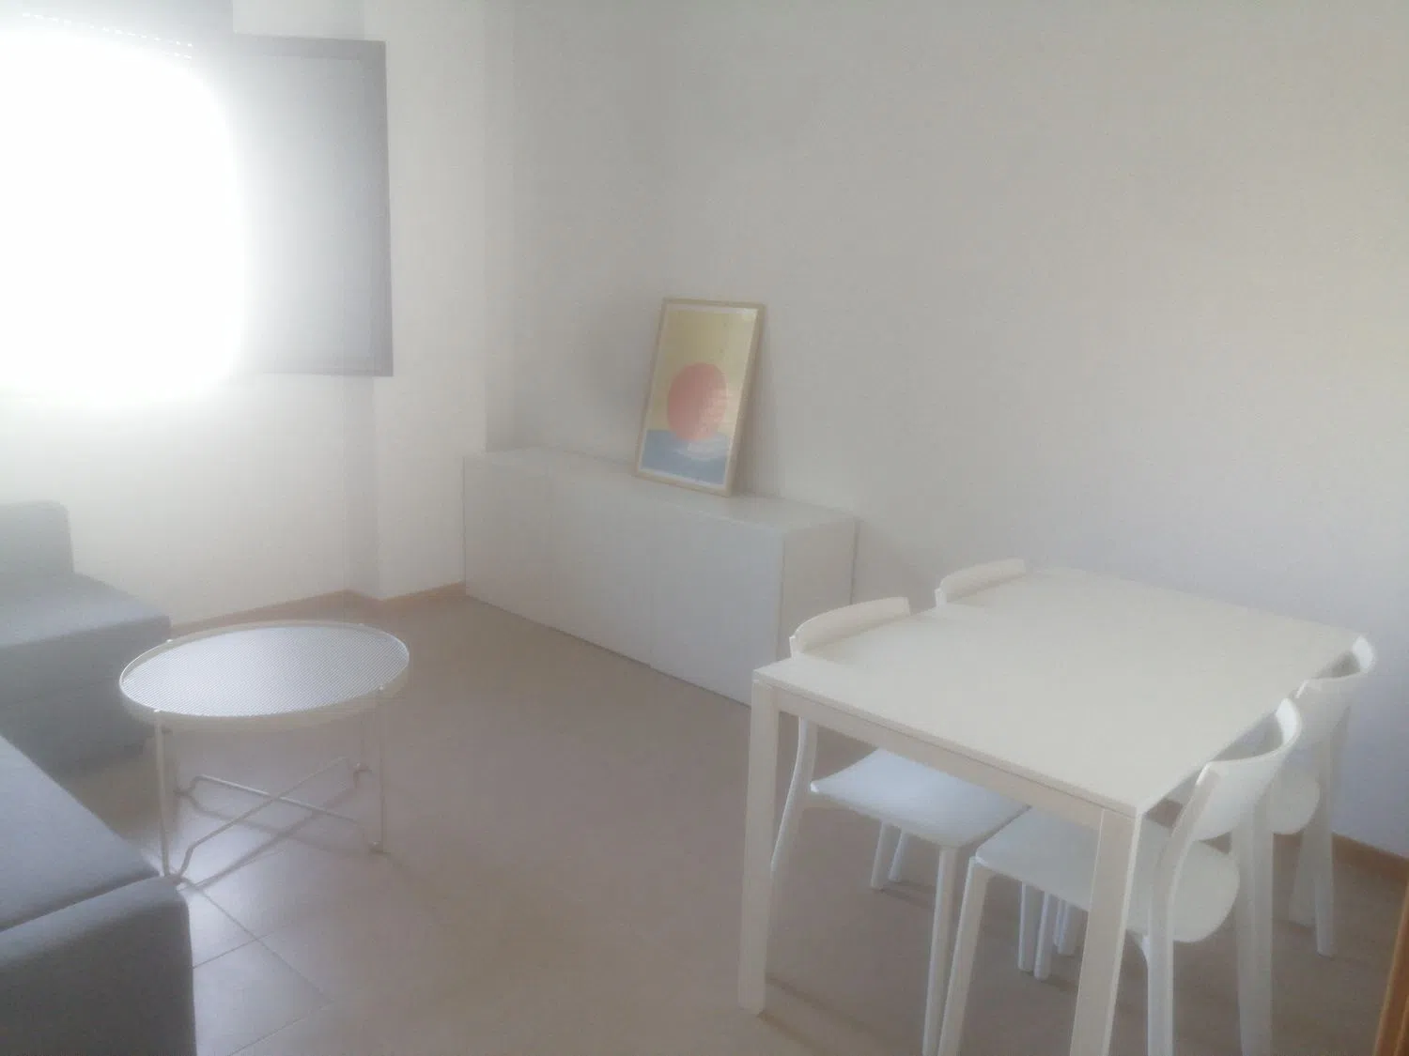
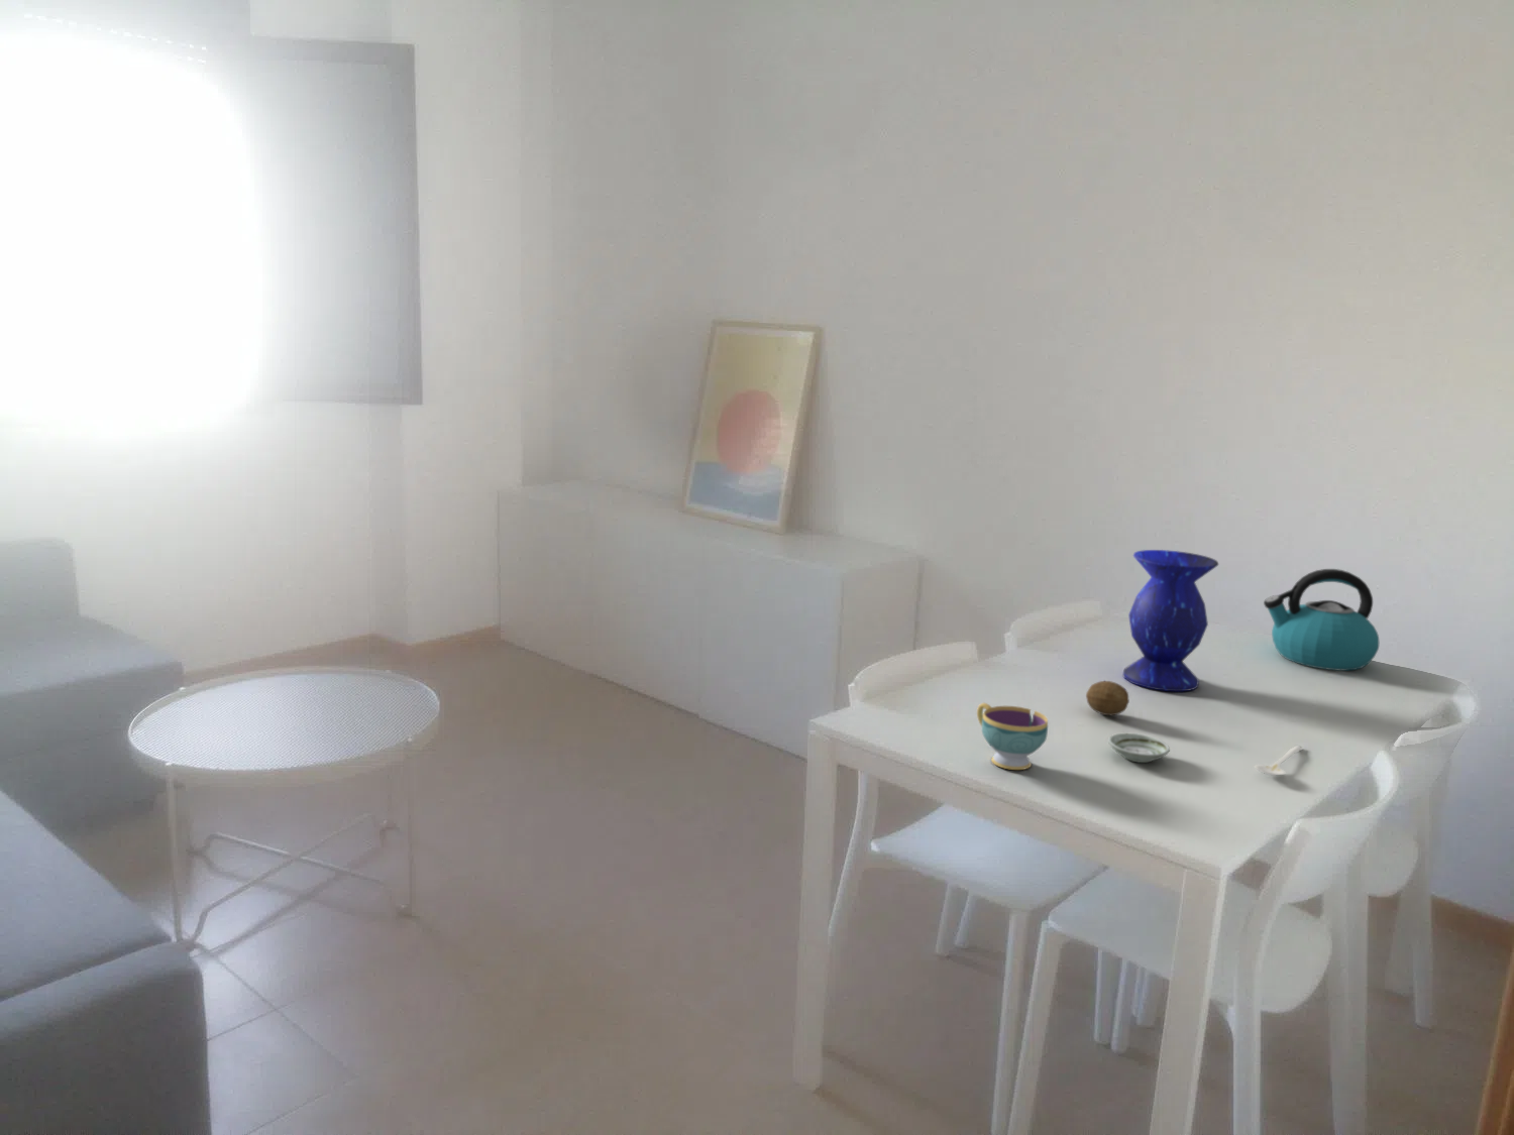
+ saucer (1137, 750)
+ teacup (1011, 737)
+ stirrer (1283, 758)
+ kettle (1320, 614)
+ vase (1168, 620)
+ fruit (1107, 697)
